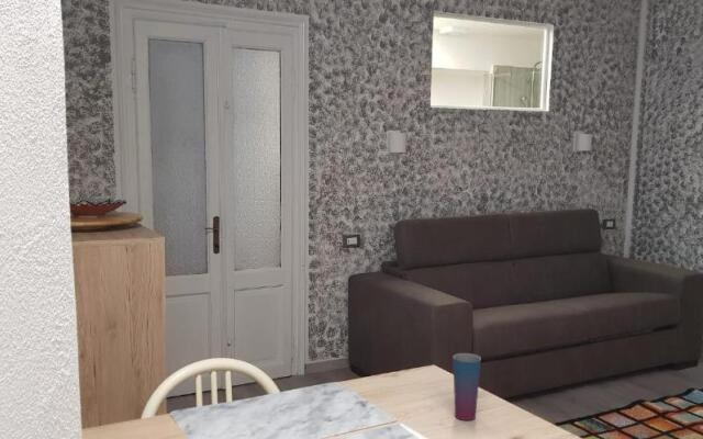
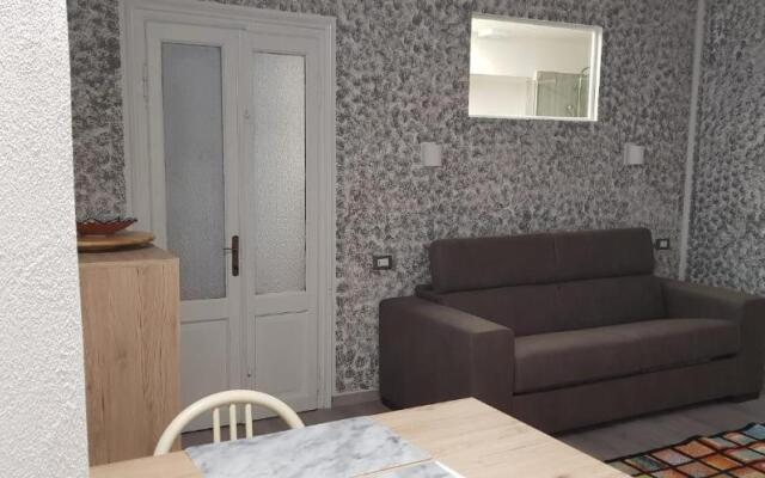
- cup (466, 386)
